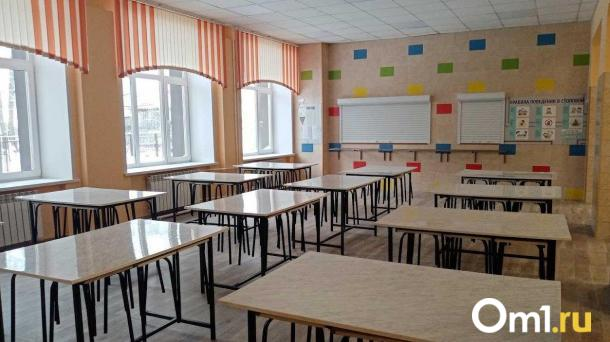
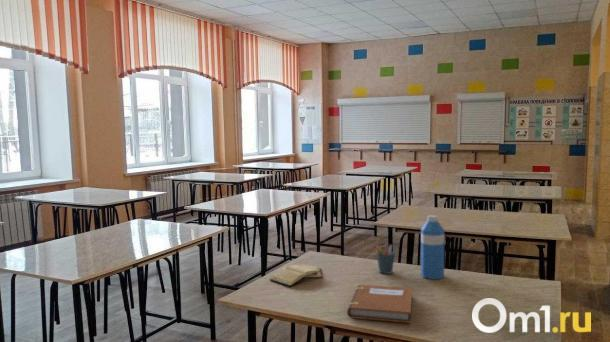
+ diary (297, 272)
+ notebook (381, 301)
+ pen holder (385, 257)
+ water bottle (432, 246)
